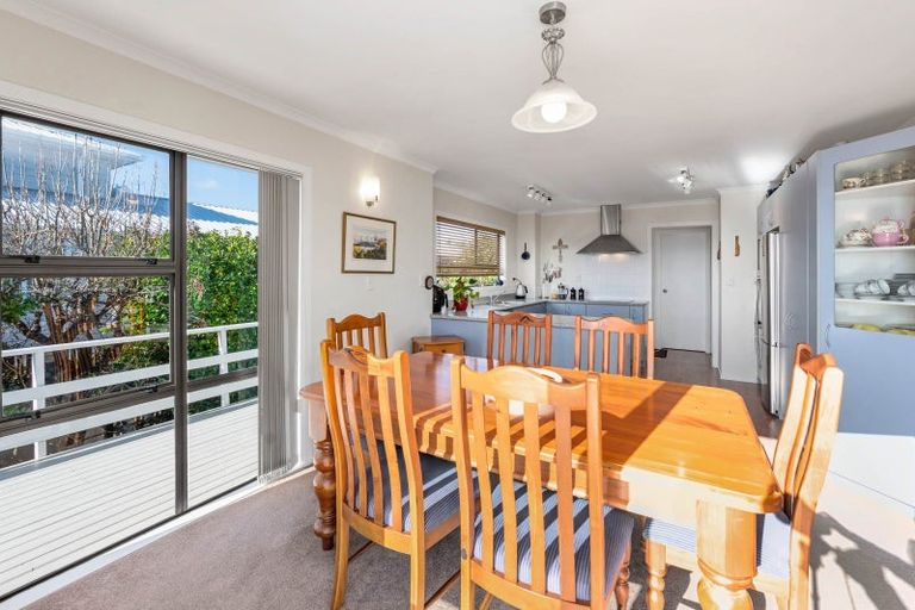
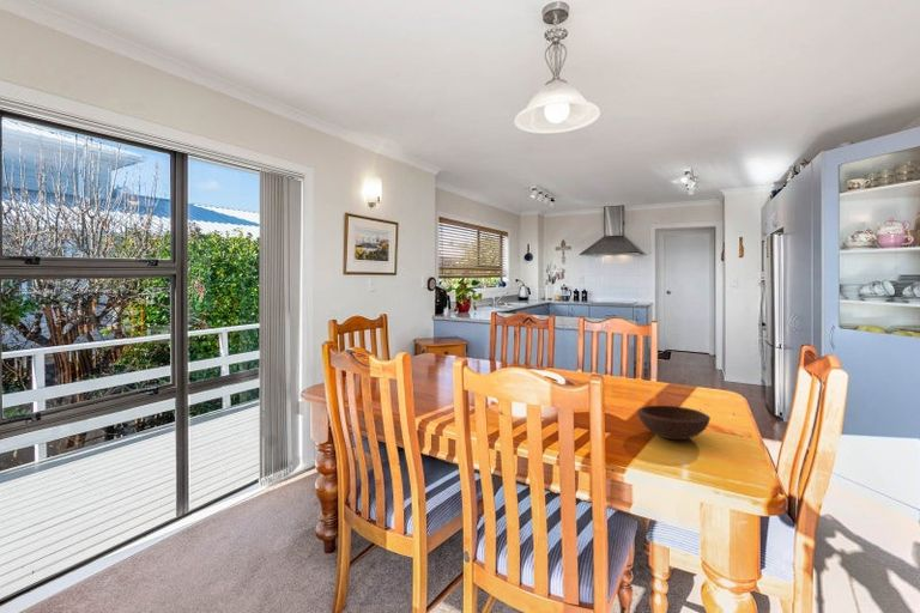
+ bowl (672, 424)
